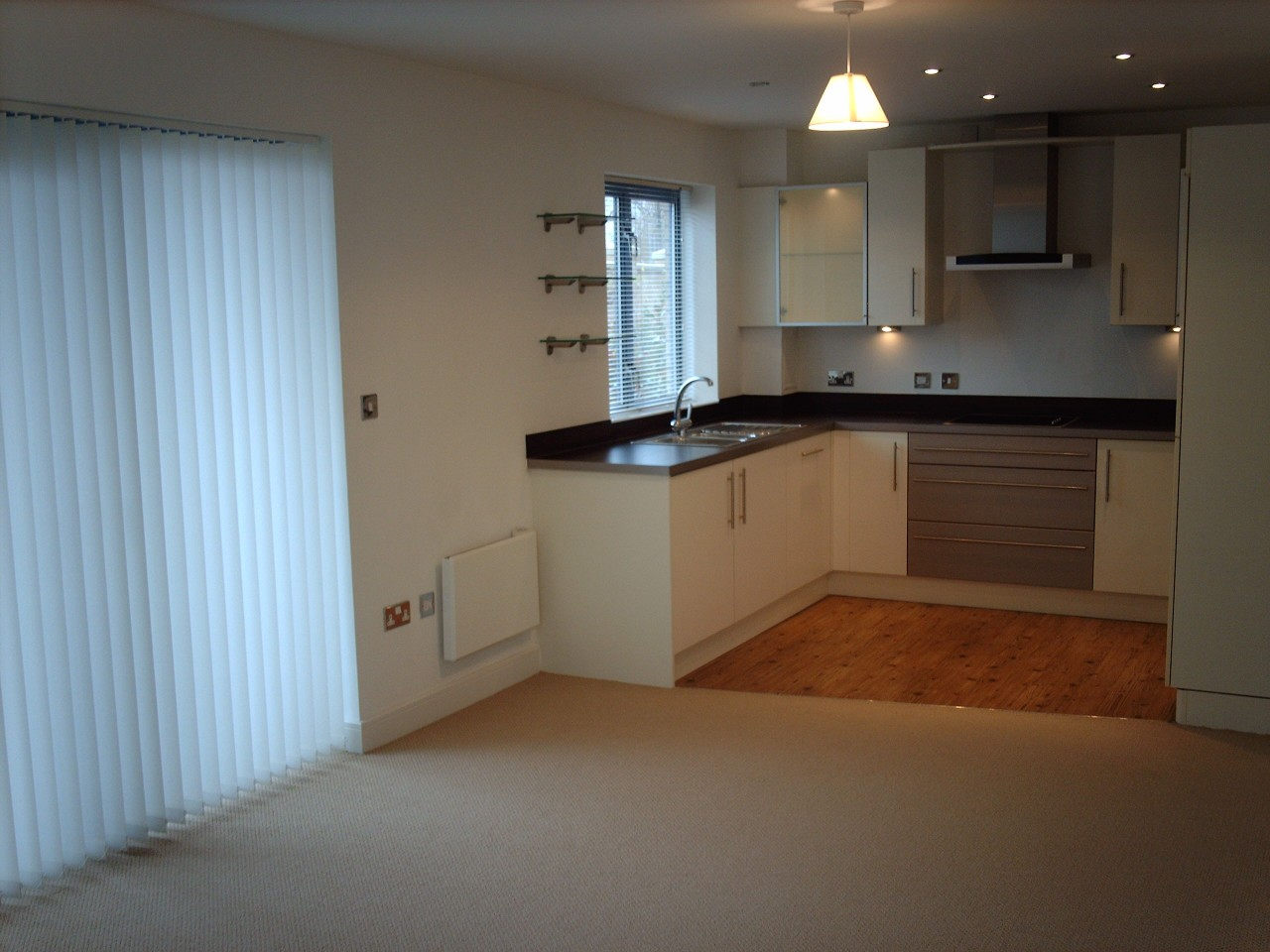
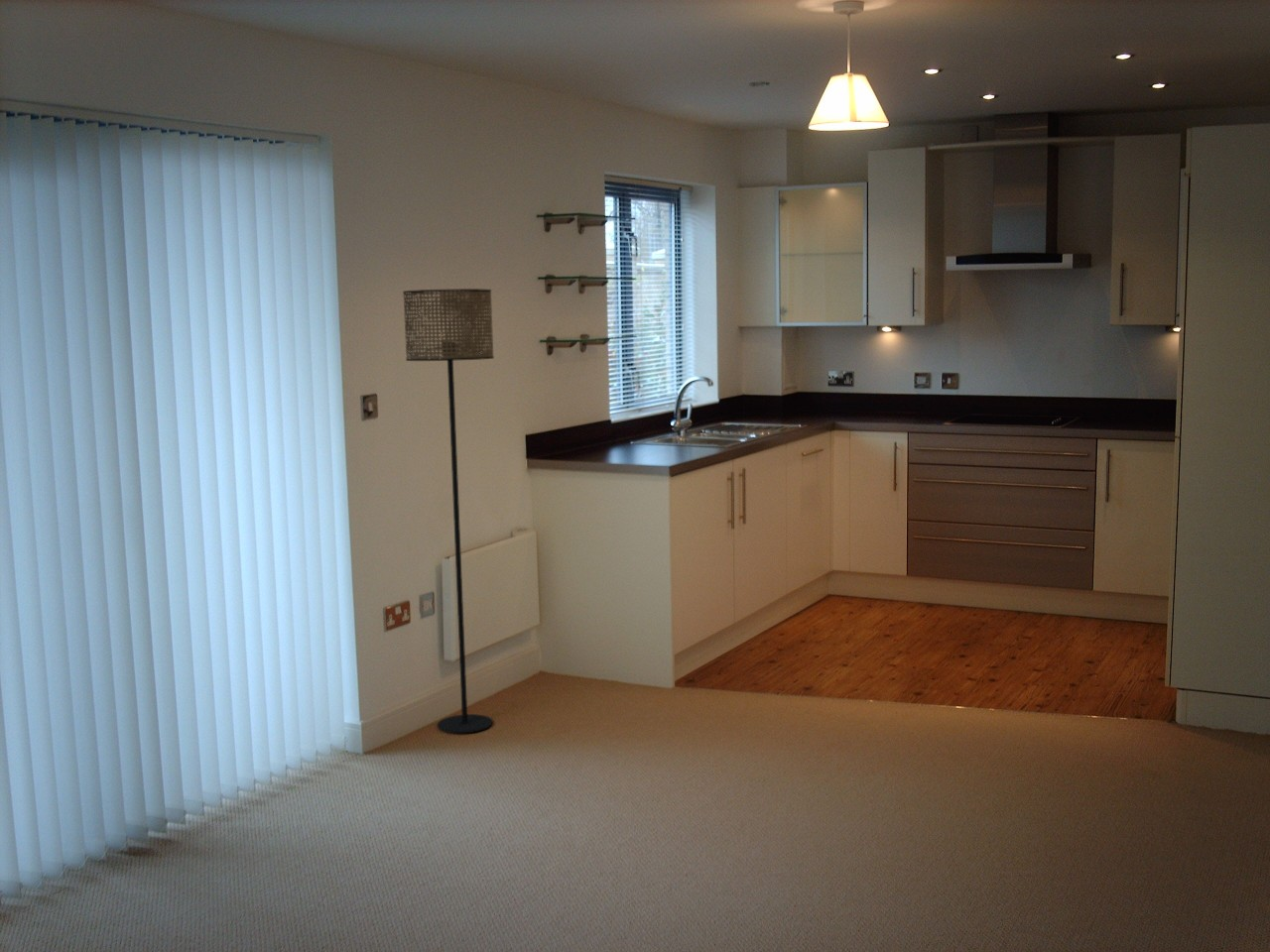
+ floor lamp (456, 512)
